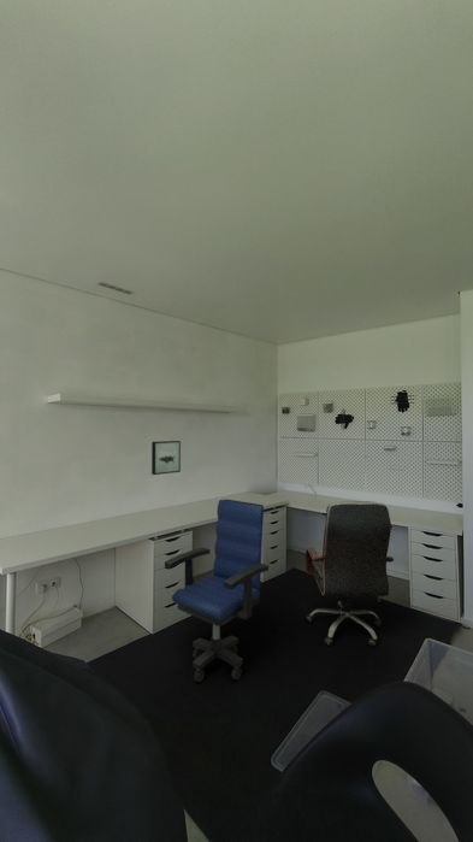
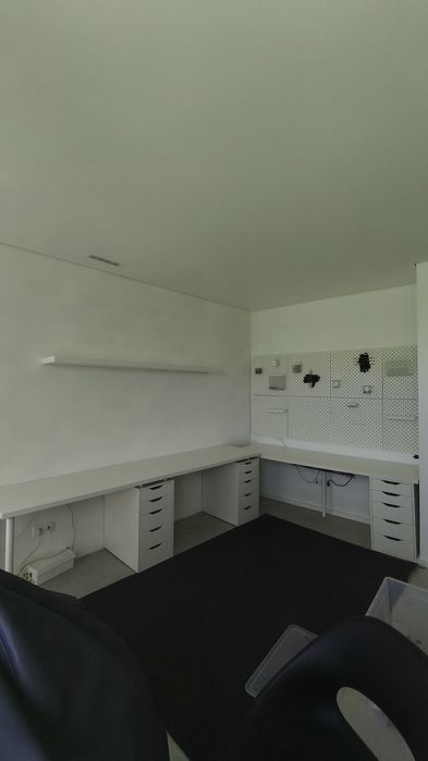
- office chair (220, 585)
- office chair (347, 563)
- wall art (166, 457)
